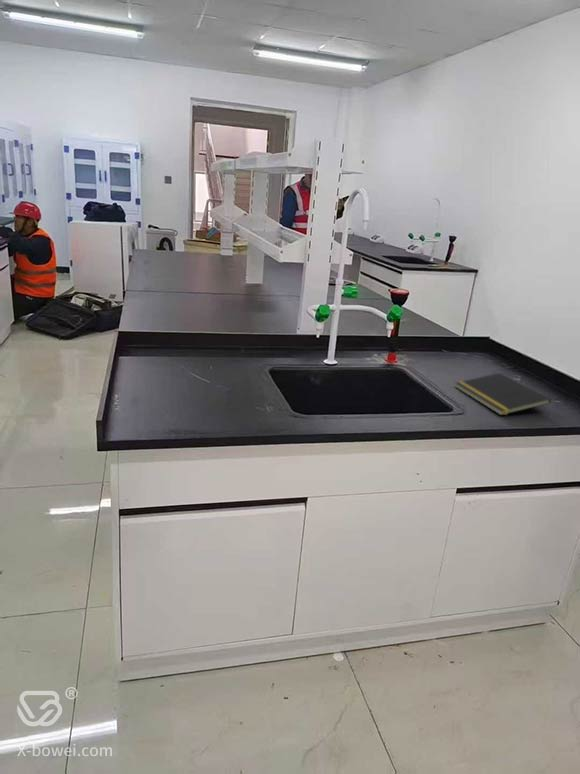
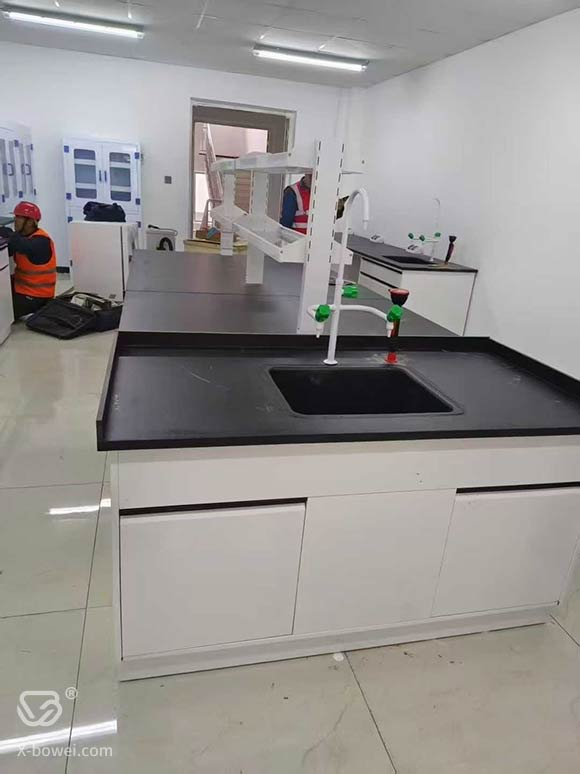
- notepad (500, 392)
